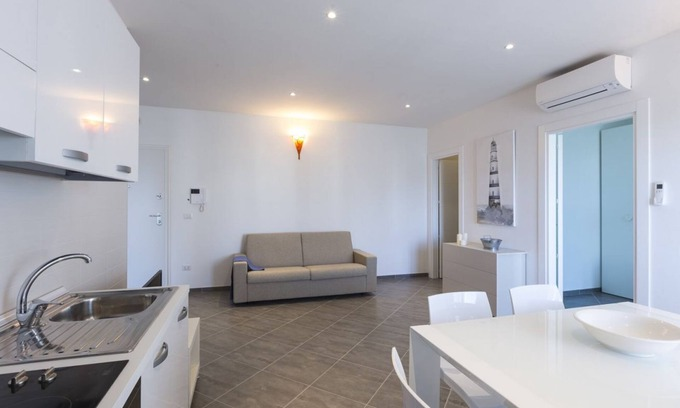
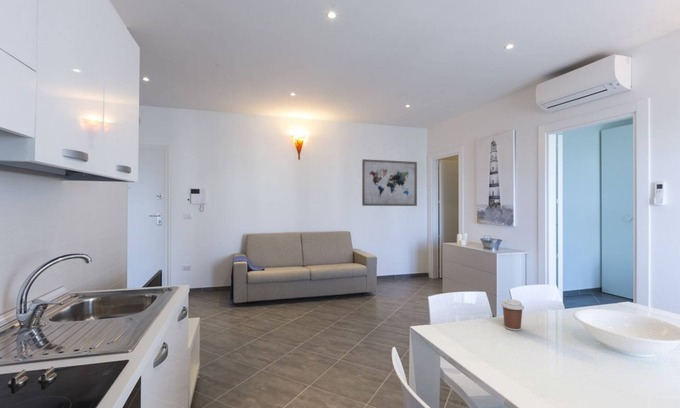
+ coffee cup (512, 314)
+ wall art (390, 183)
